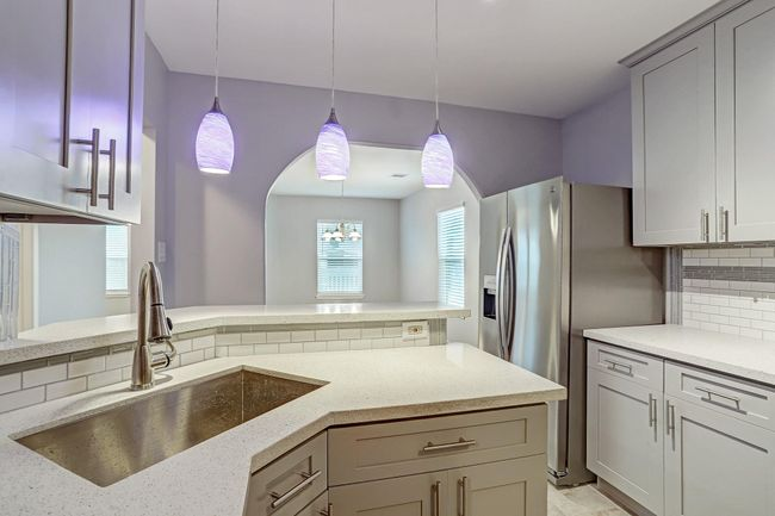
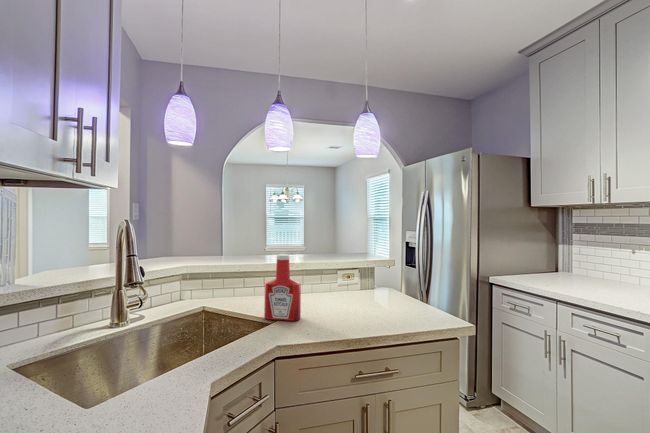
+ soap bottle (282, 286)
